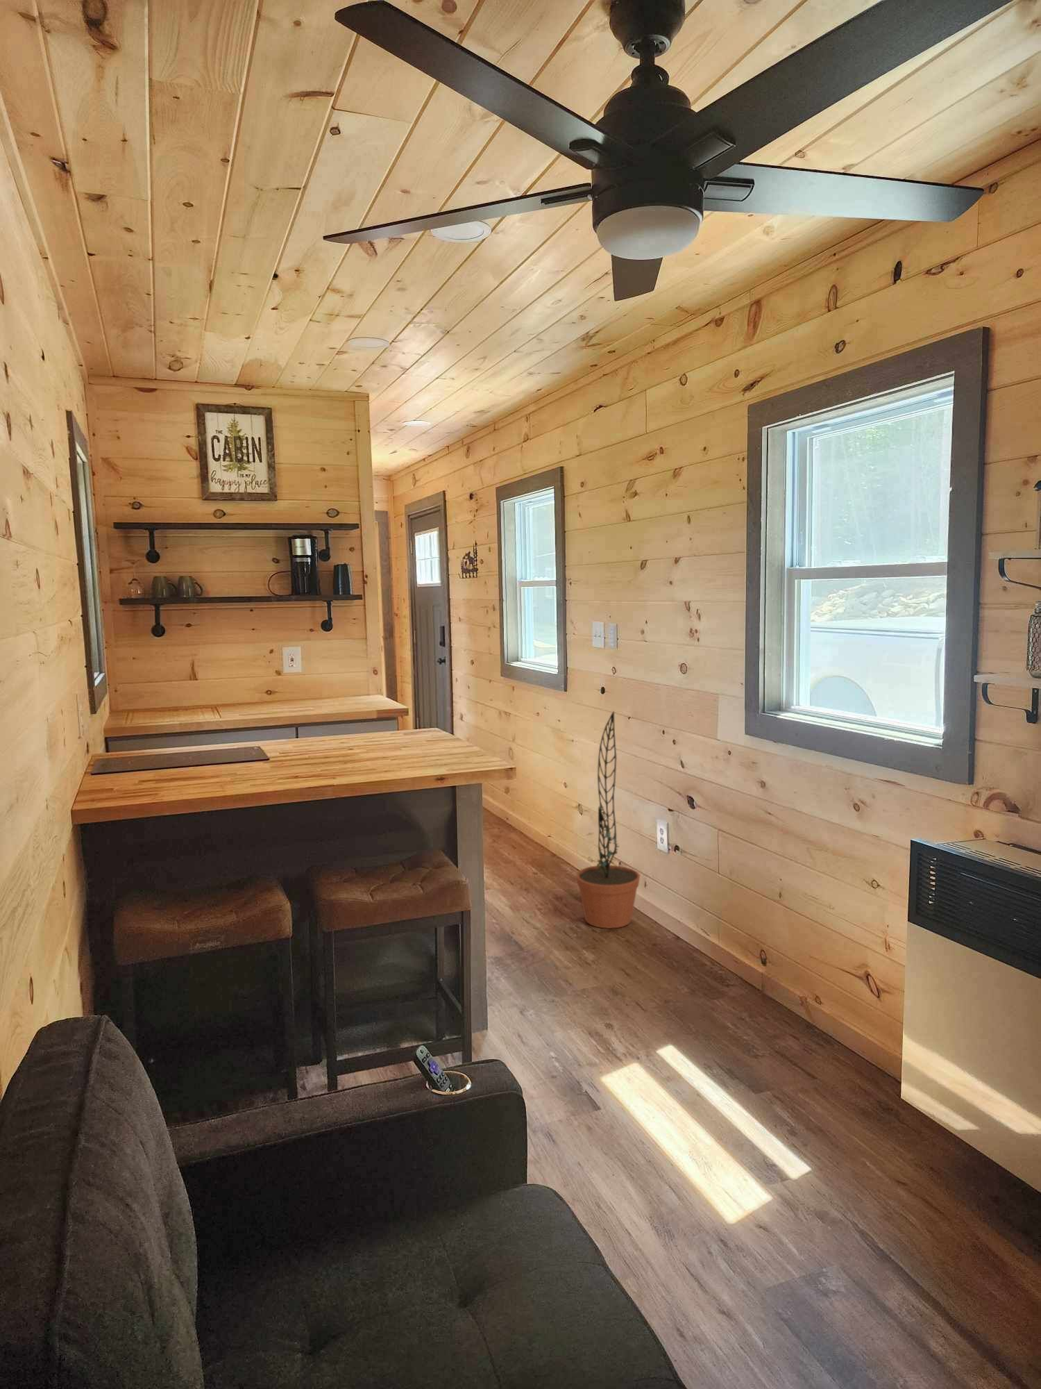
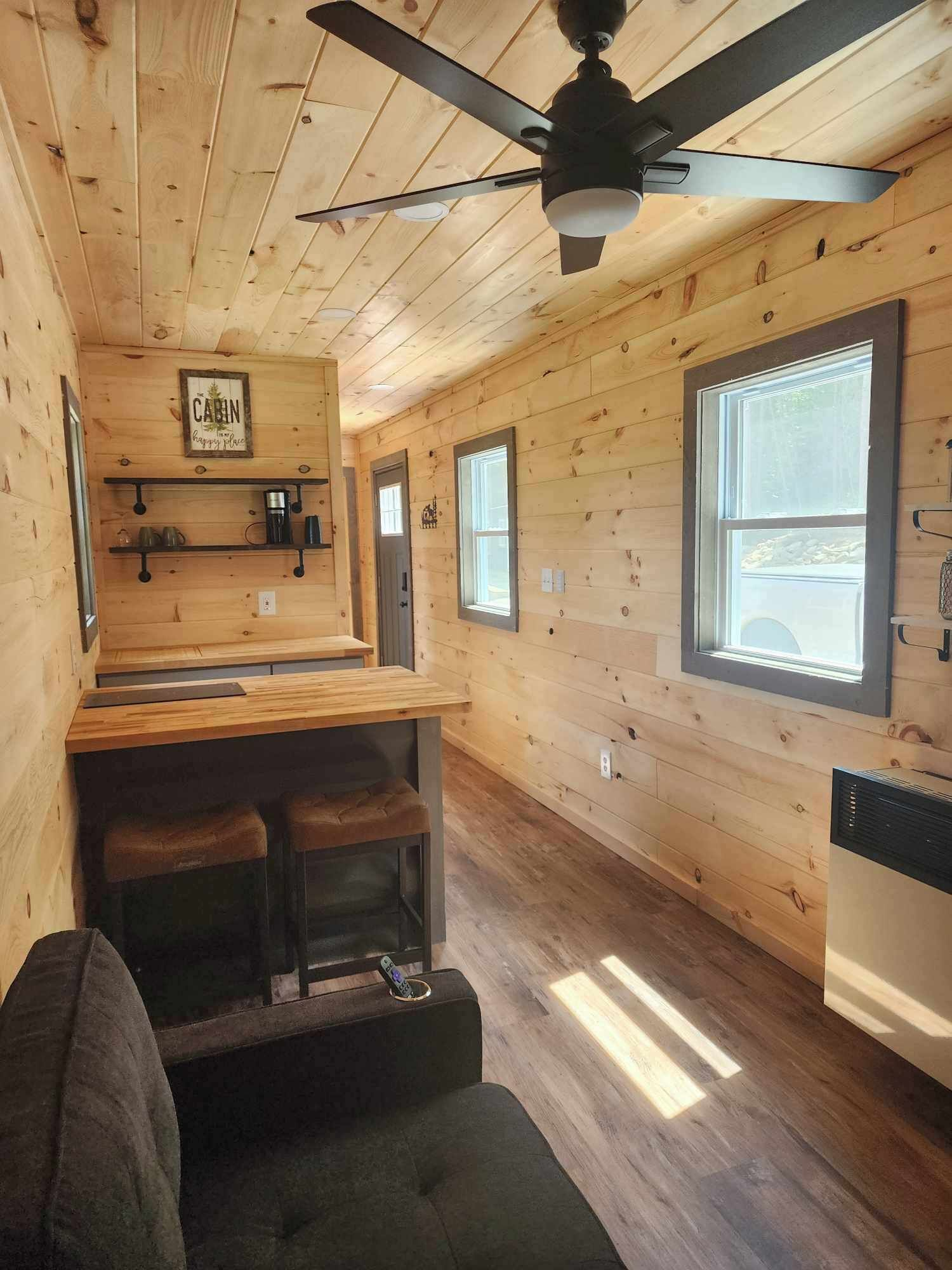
- decorative plant (607, 816)
